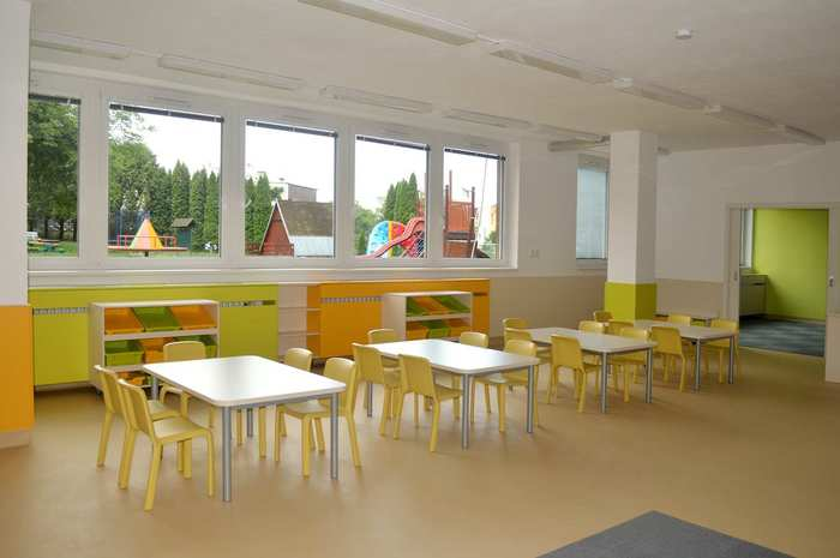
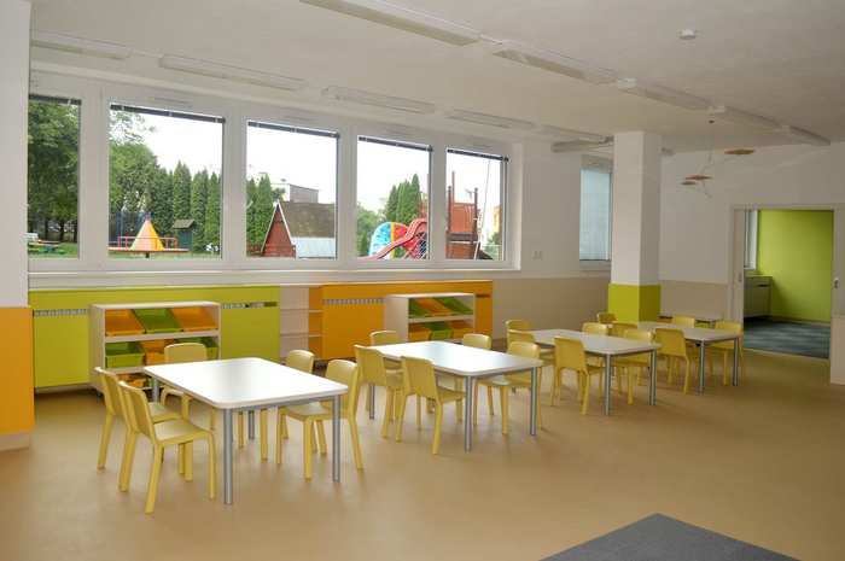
+ ceiling mobile (721, 162)
